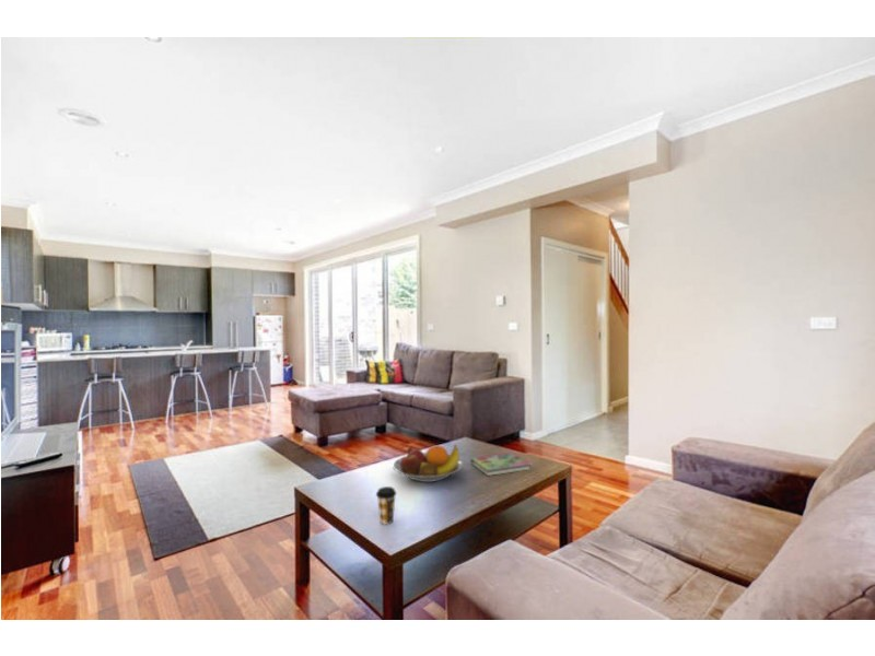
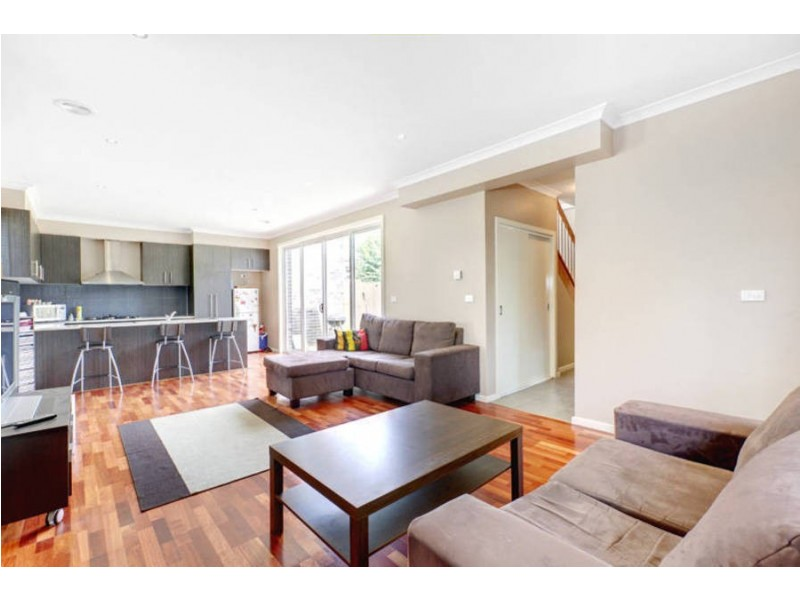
- coffee cup (386, 505)
- book (500, 462)
- fruit bowl (428, 460)
